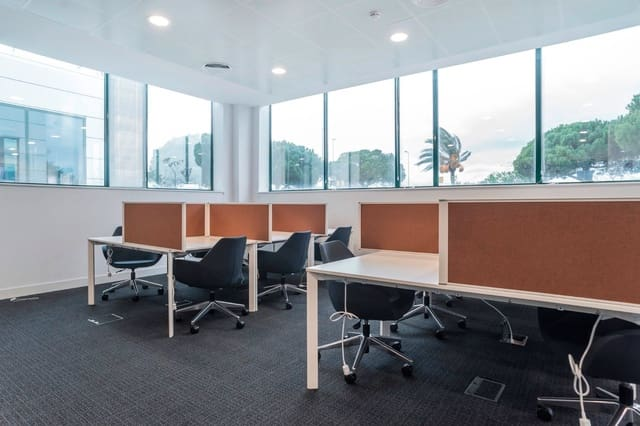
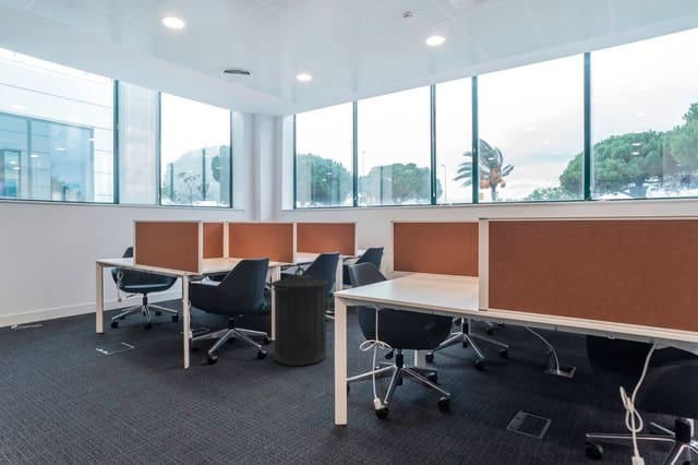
+ trash can (300, 311)
